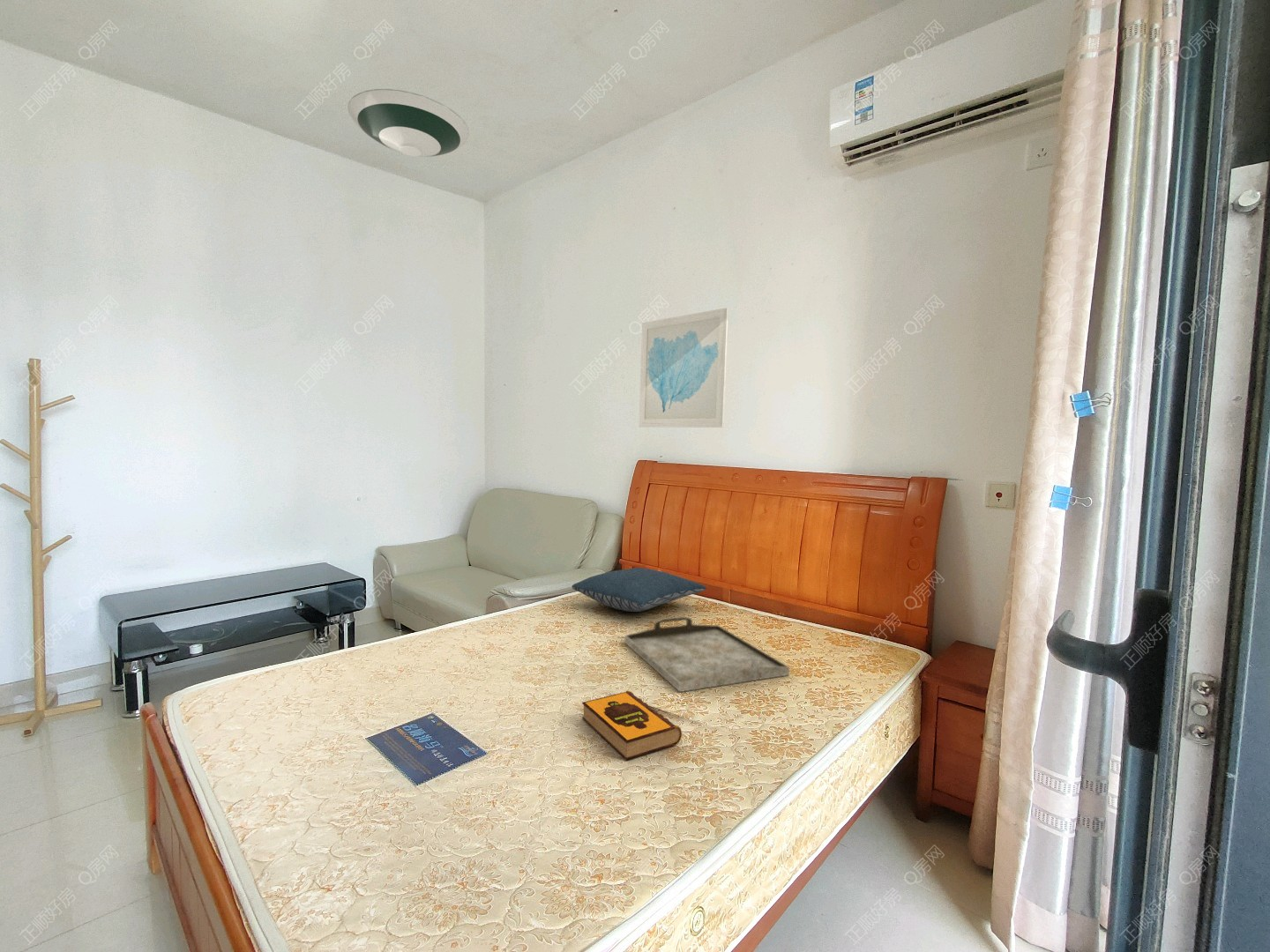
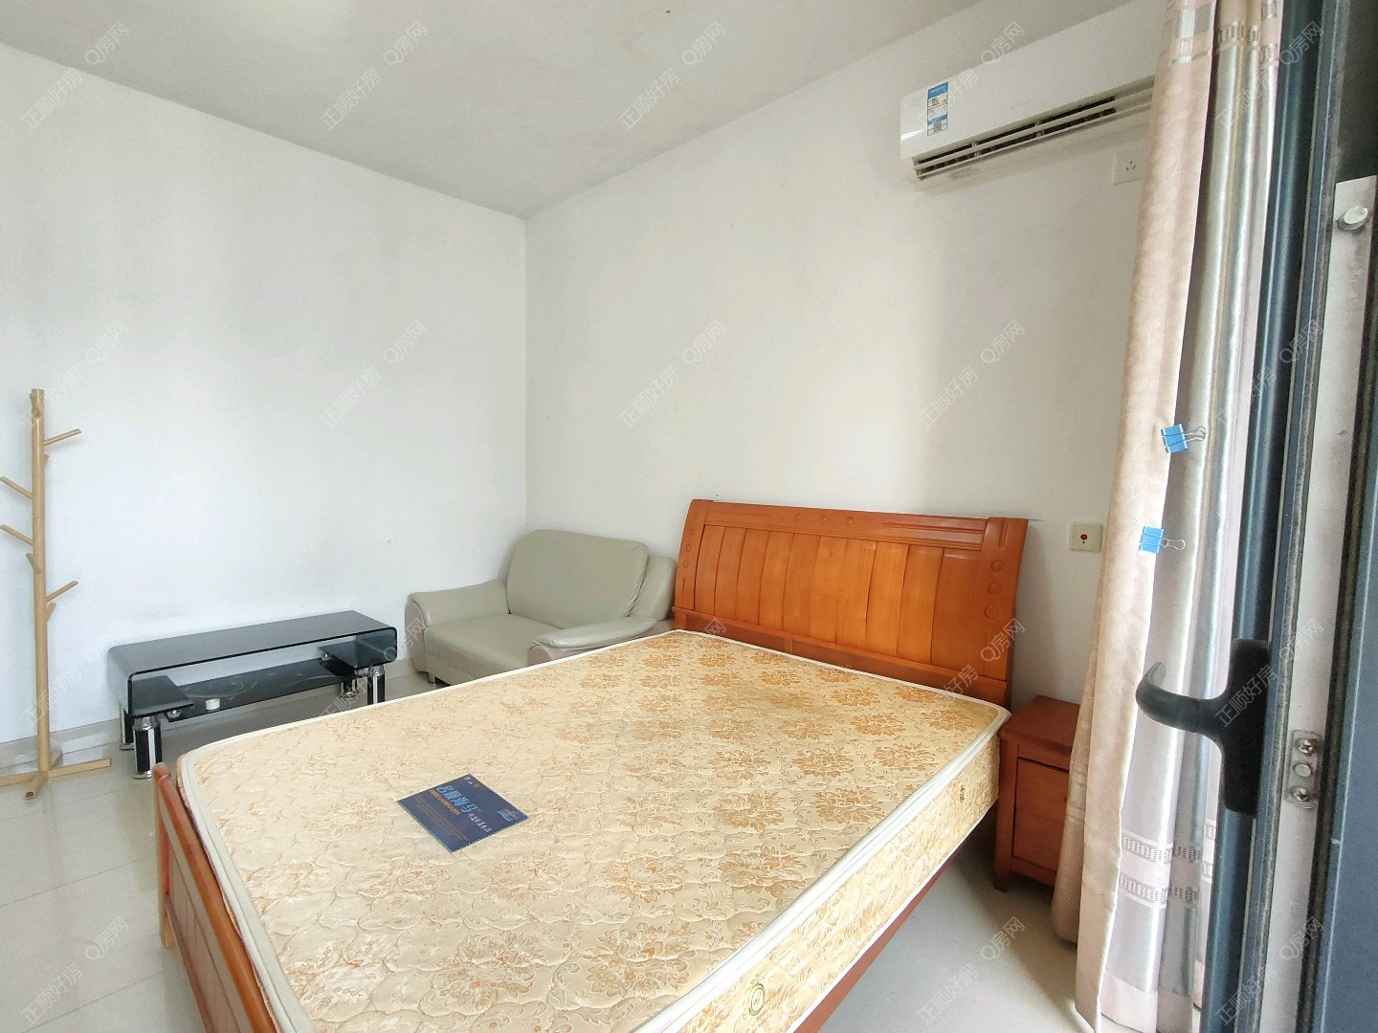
- pillow (639, 588)
- wall art (680, 371)
- hardback book (630, 721)
- serving tray (701, 647)
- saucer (410, 138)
